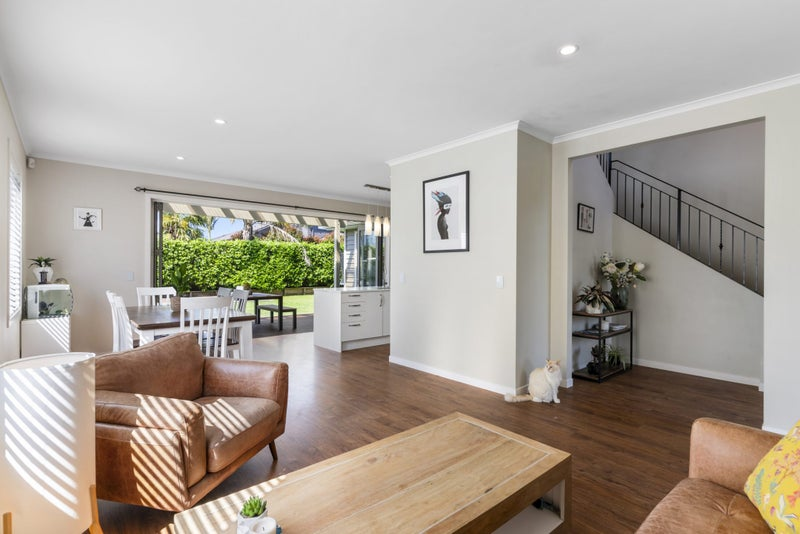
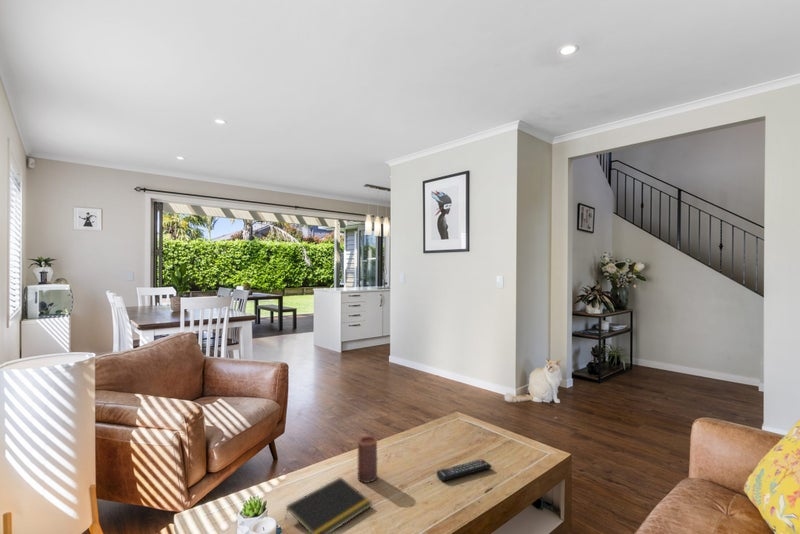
+ candle (367, 458)
+ remote control (464, 470)
+ notepad (330, 505)
